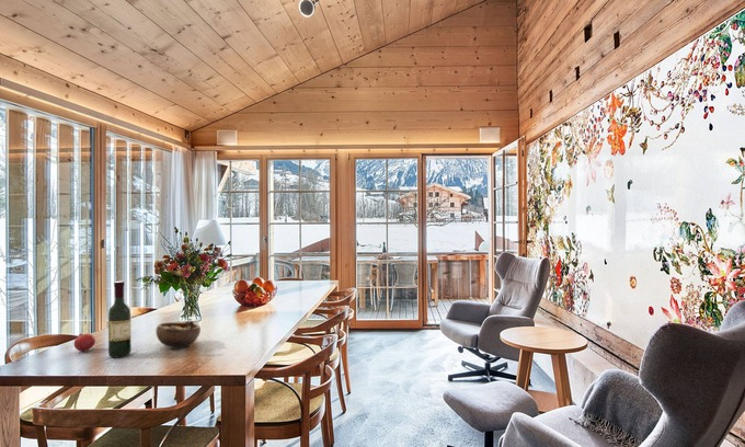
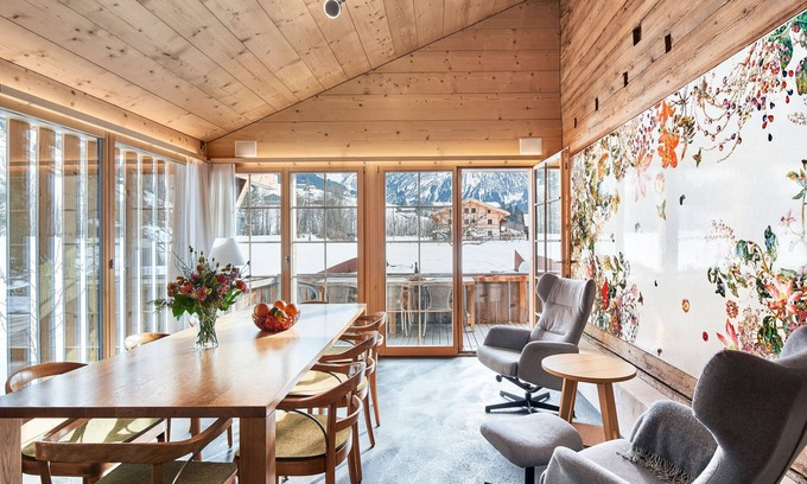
- wine bottle (119, 318)
- pomegranate (84, 342)
- bowl (179, 332)
